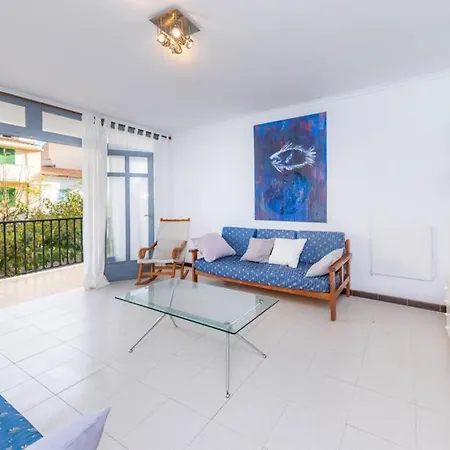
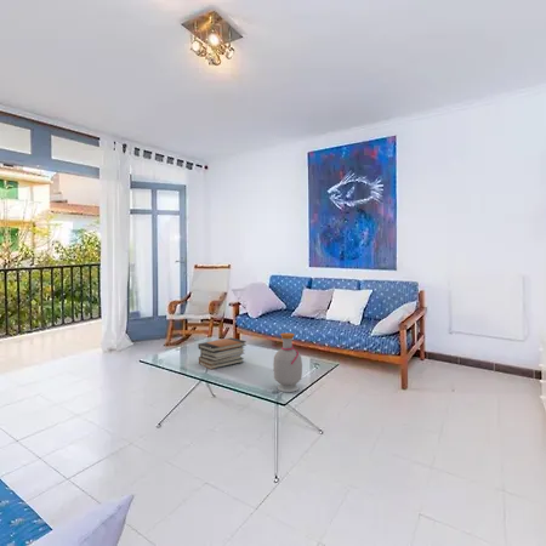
+ book stack (222, 352)
+ bottle (288, 360)
